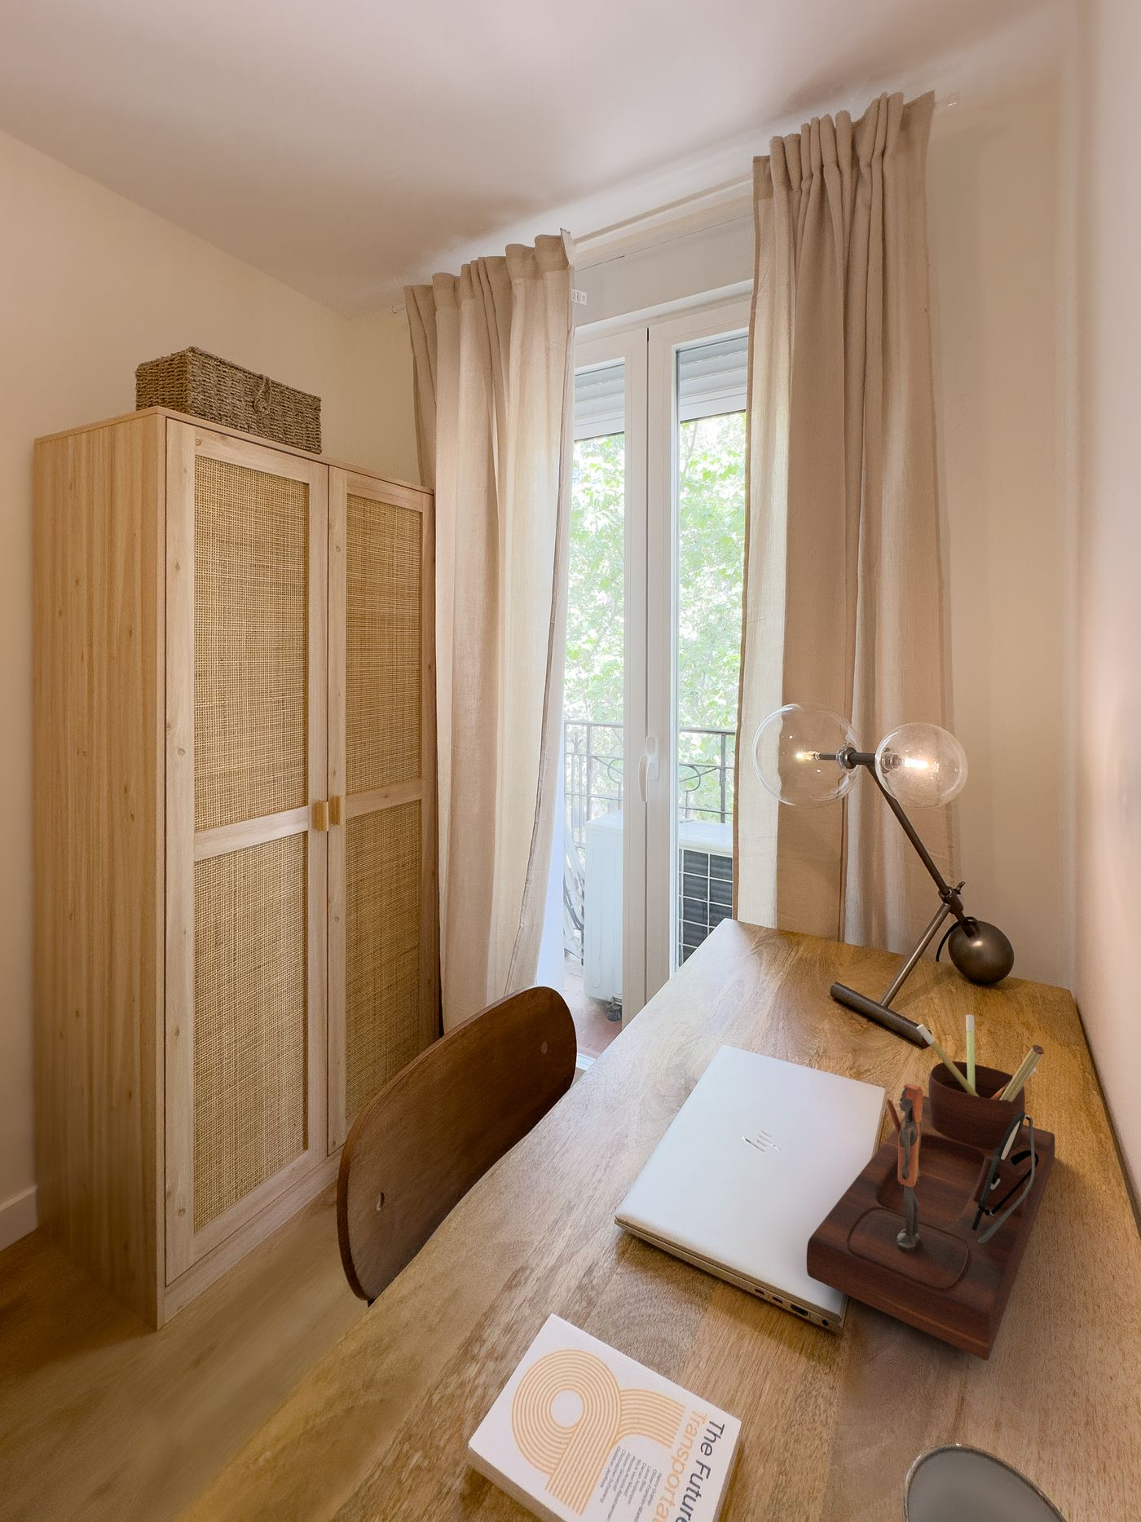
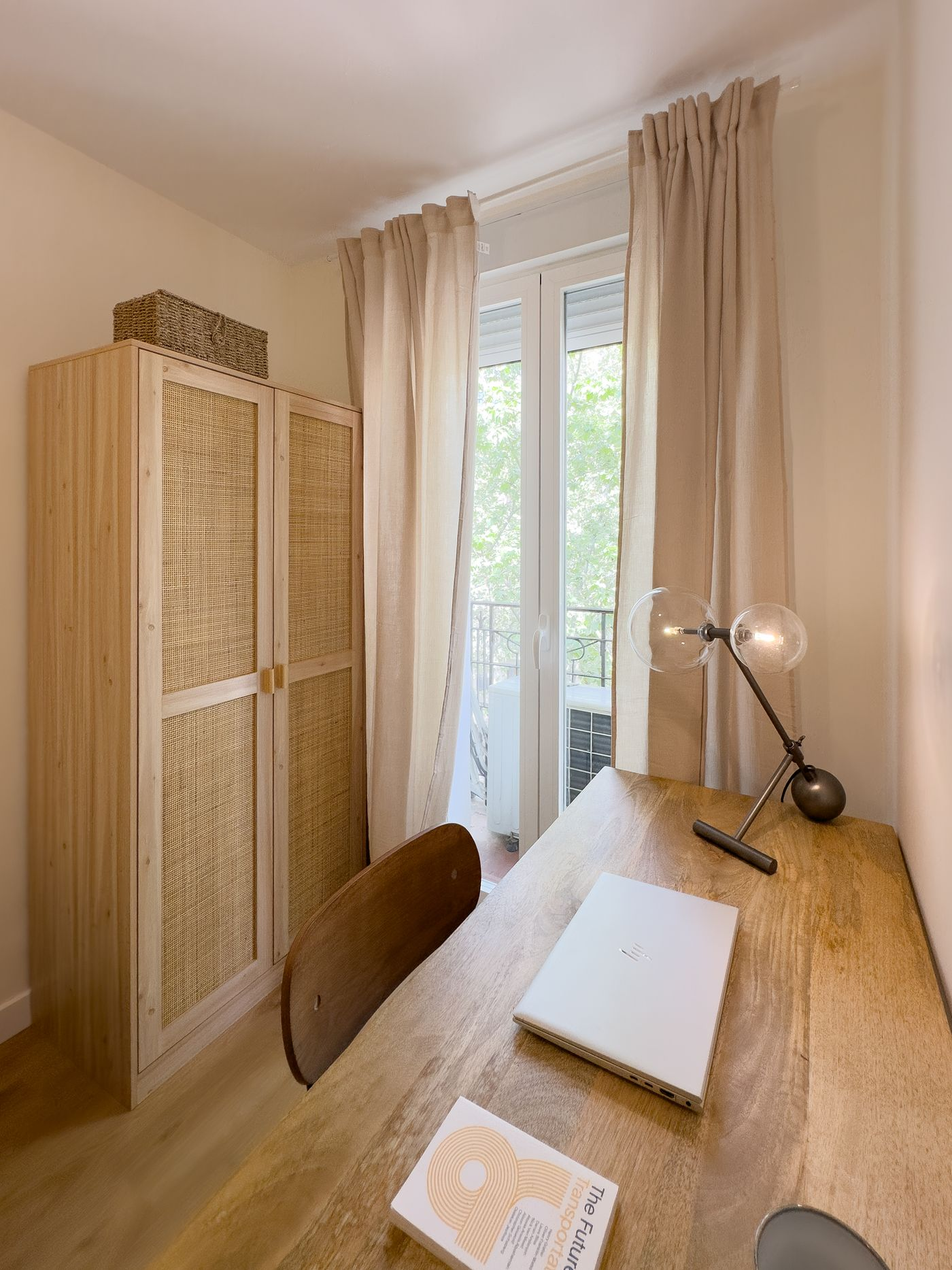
- desk organizer (954, 1122)
